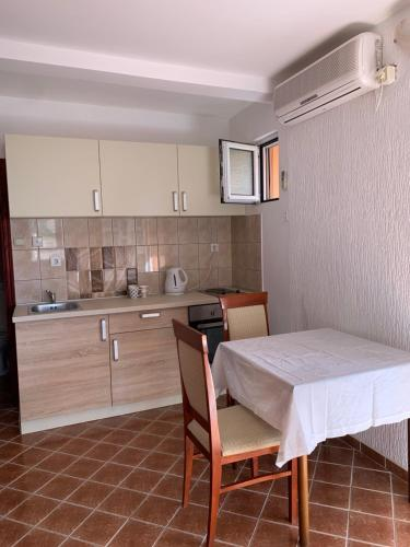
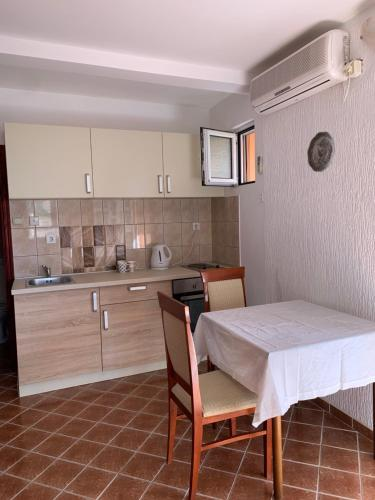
+ decorative plate (321, 152)
